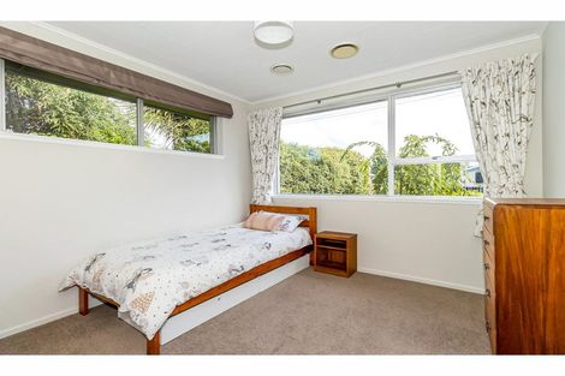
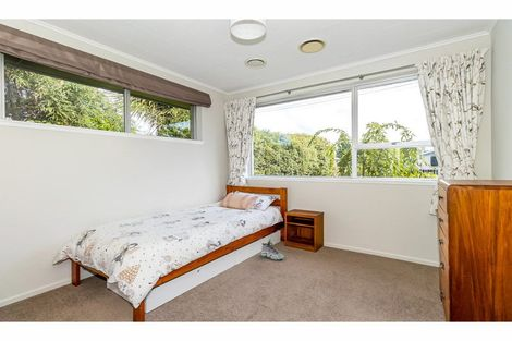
+ sneaker (271, 248)
